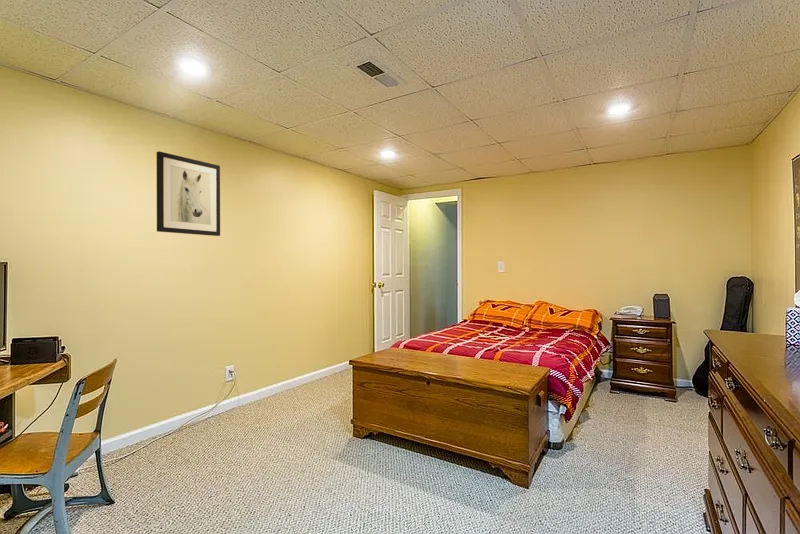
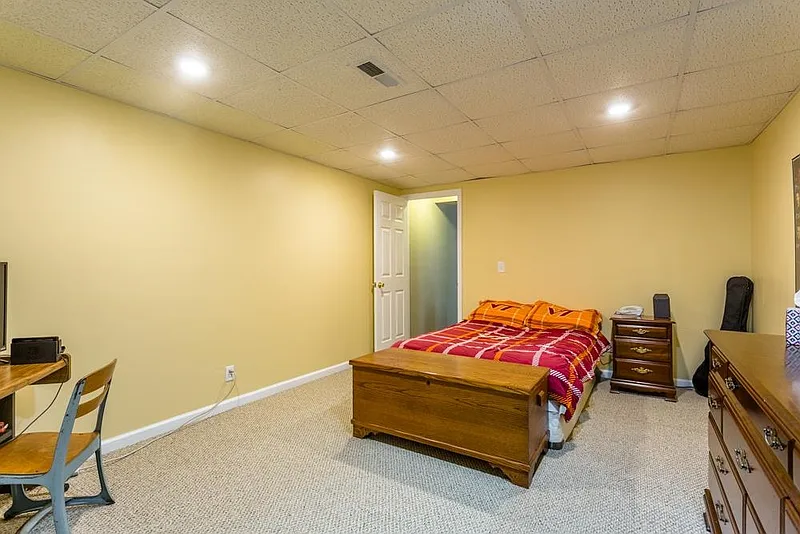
- wall art (190, 196)
